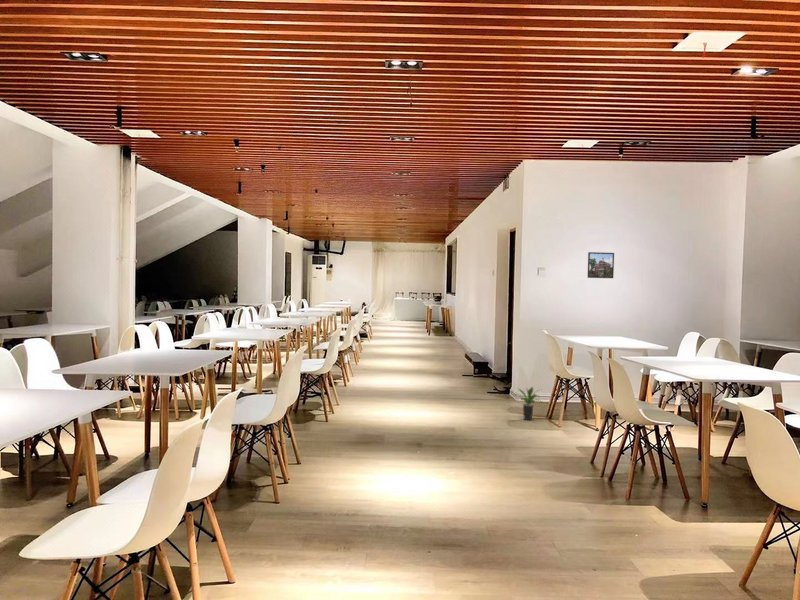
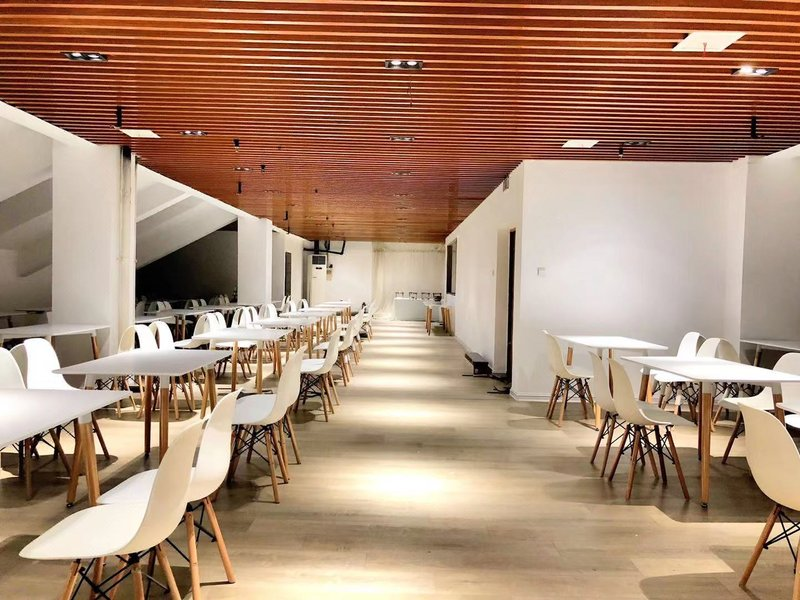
- potted plant (527, 403)
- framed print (600, 265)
